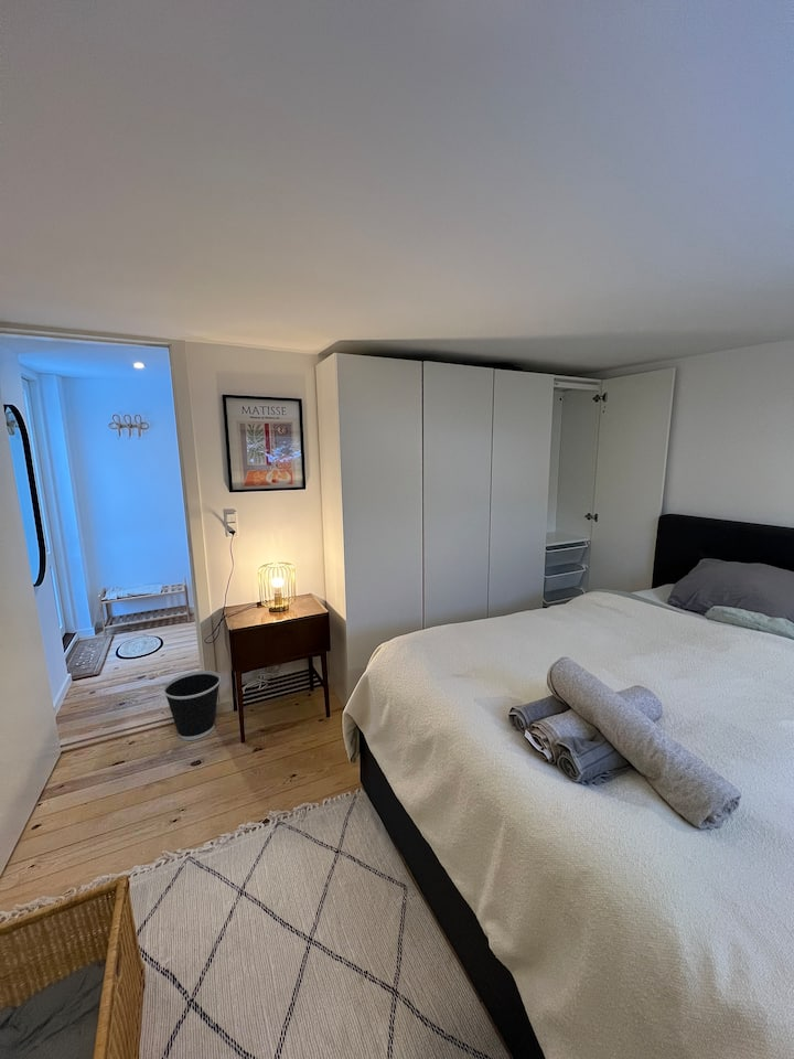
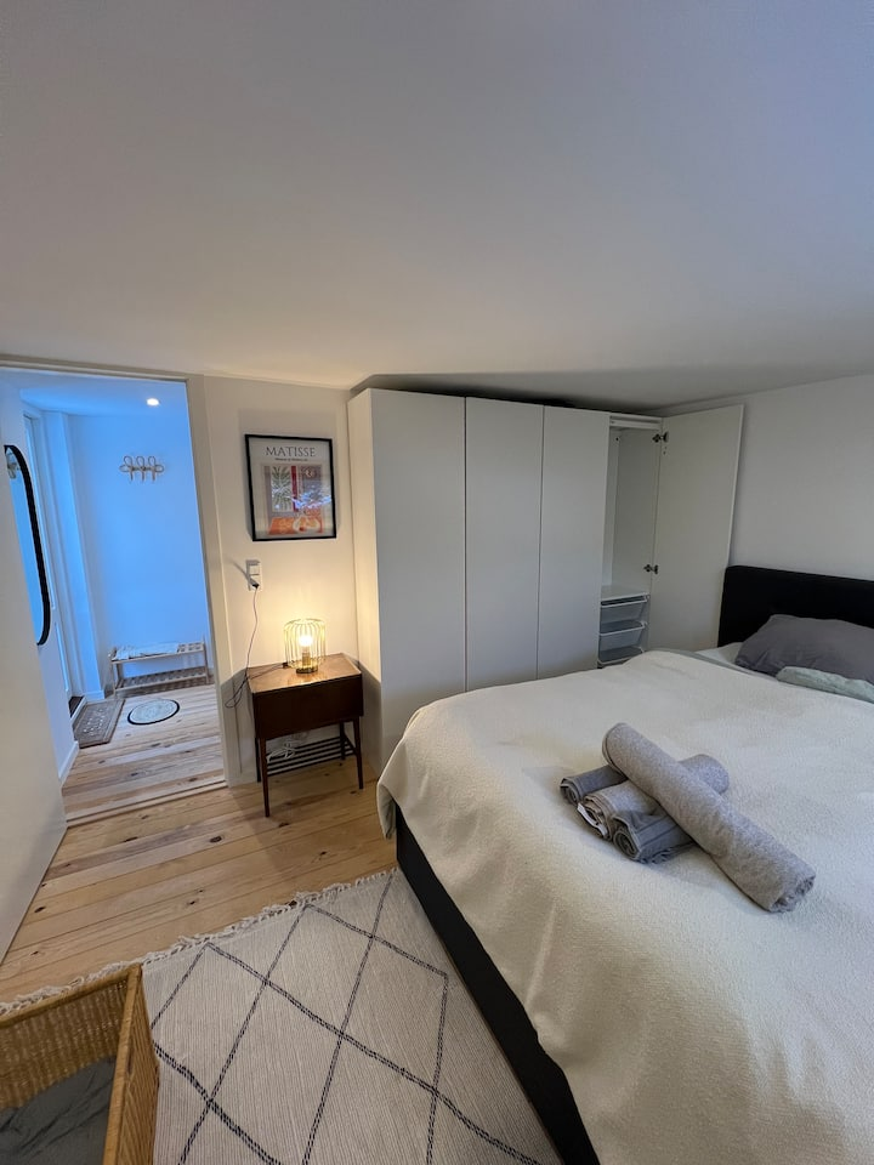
- wastebasket (194, 706)
